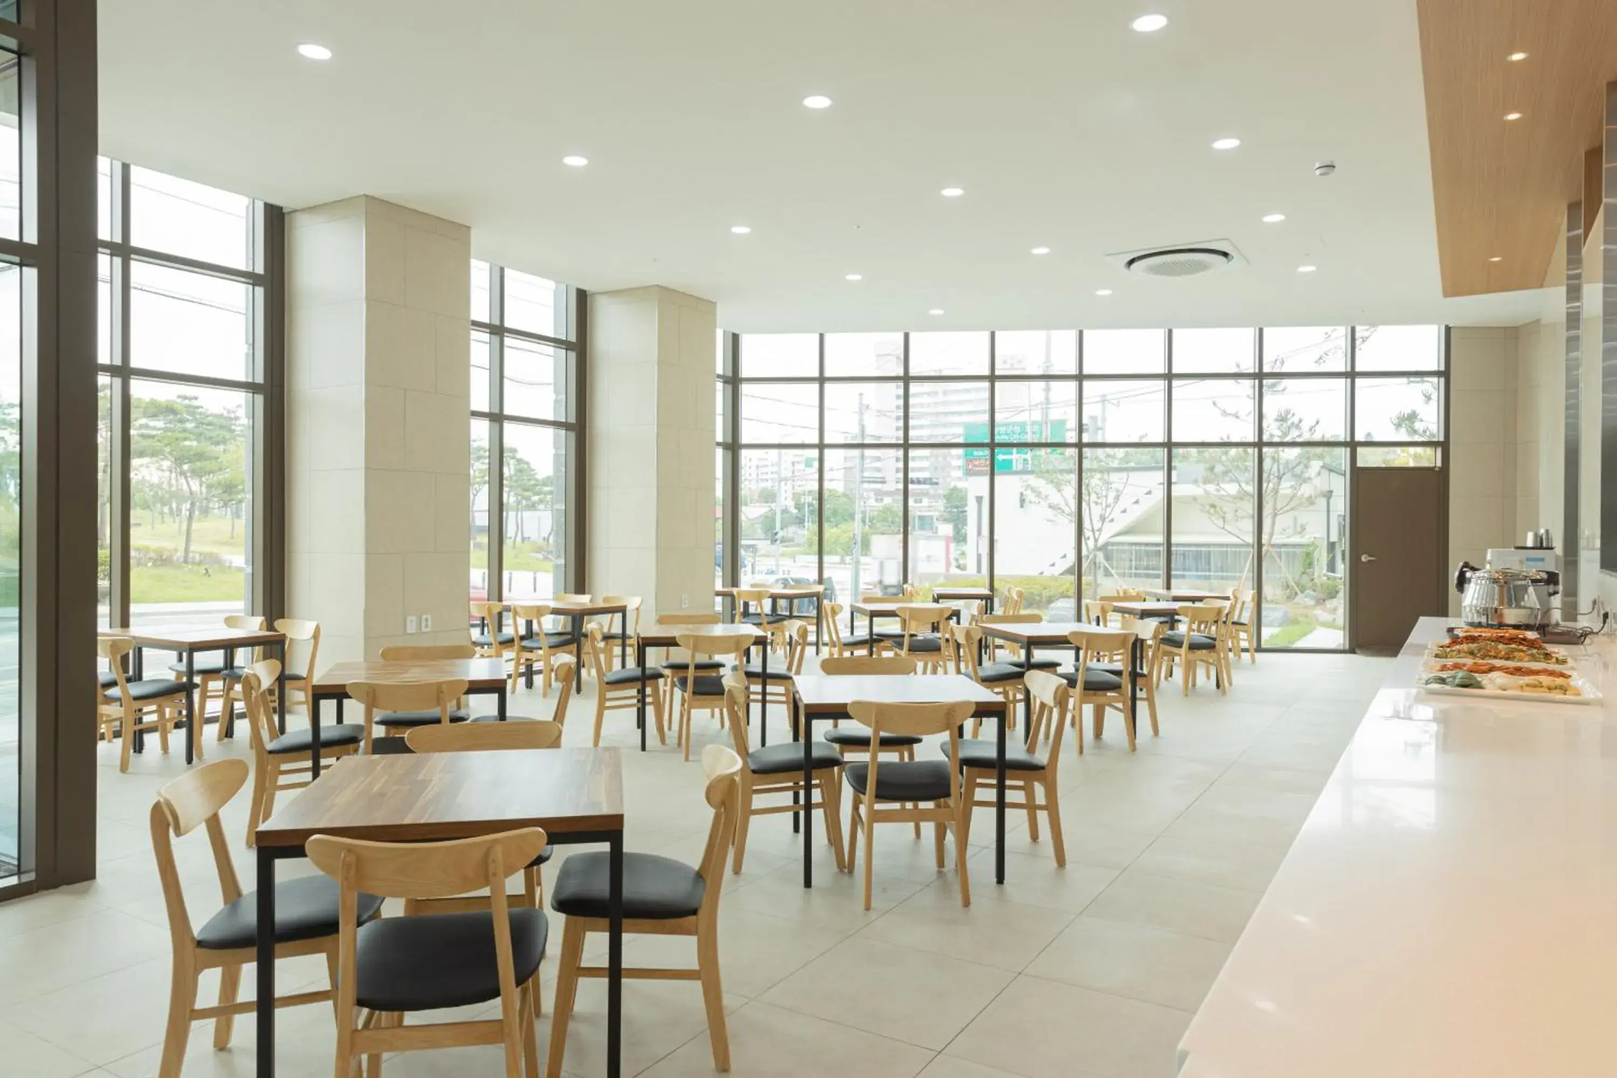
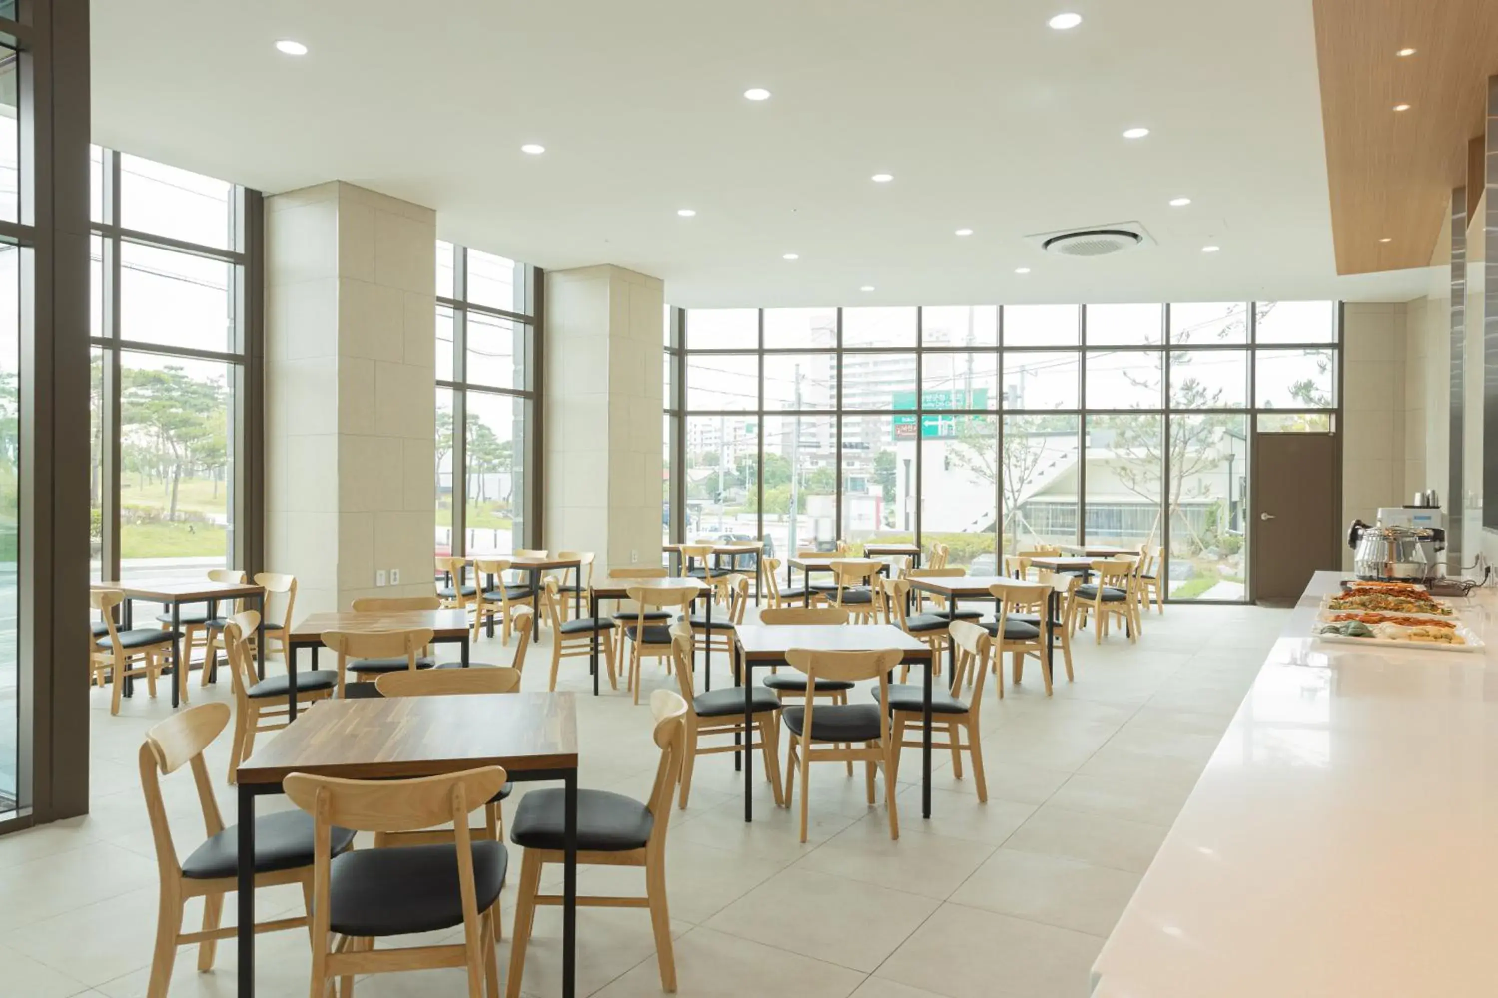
- smoke detector (1325, 168)
